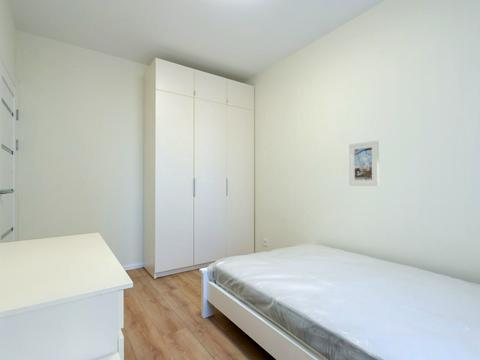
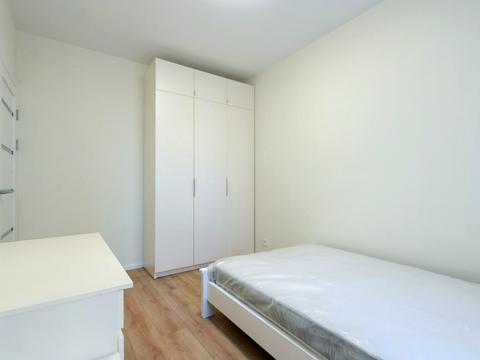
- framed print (363, 164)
